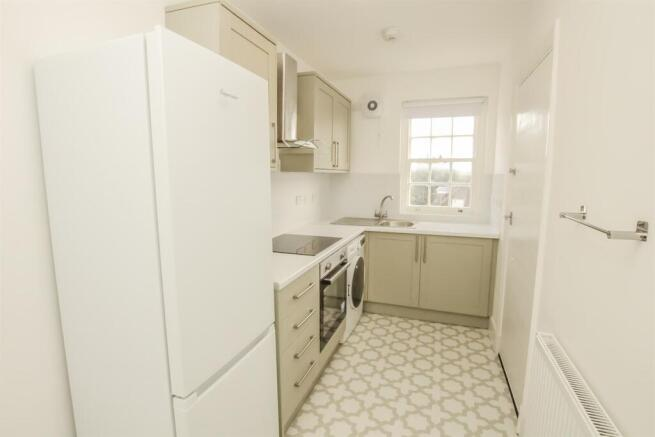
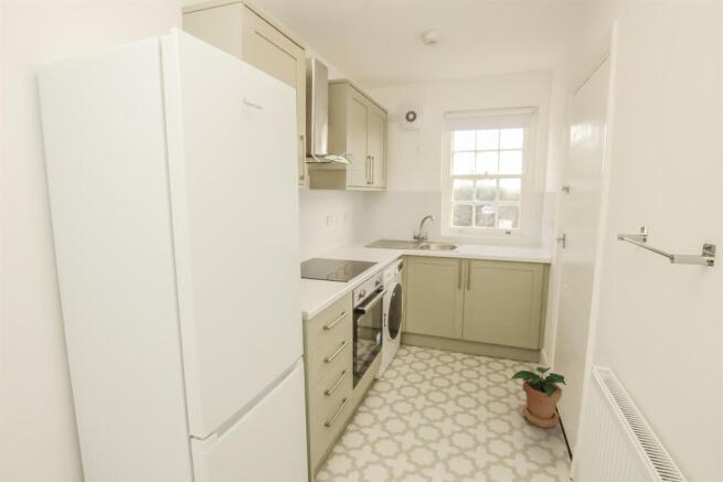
+ potted plant (536, 393)
